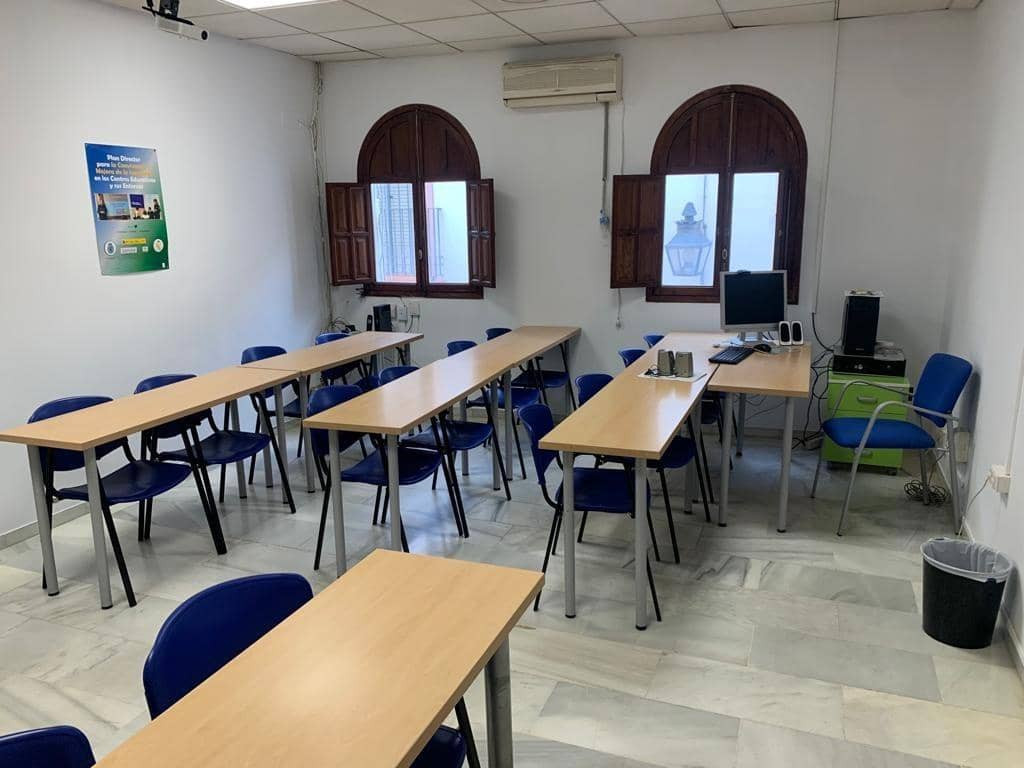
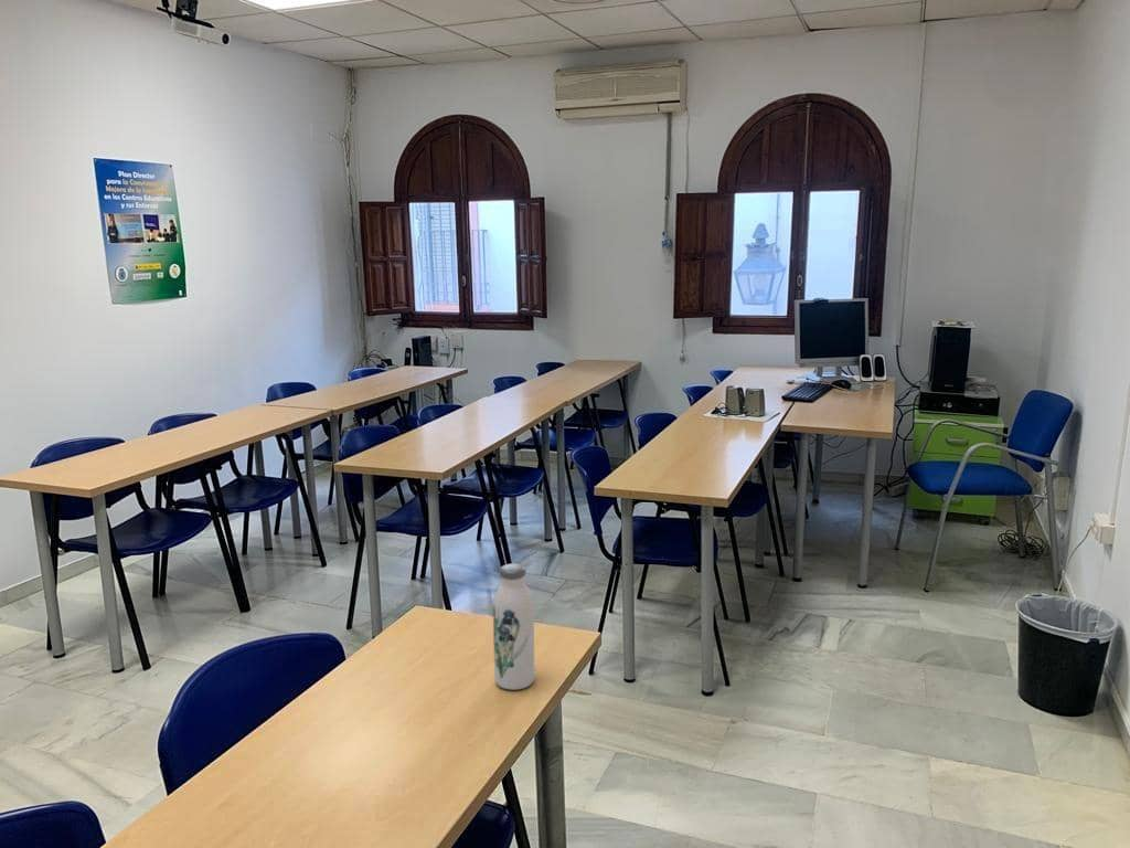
+ water bottle (513, 624)
